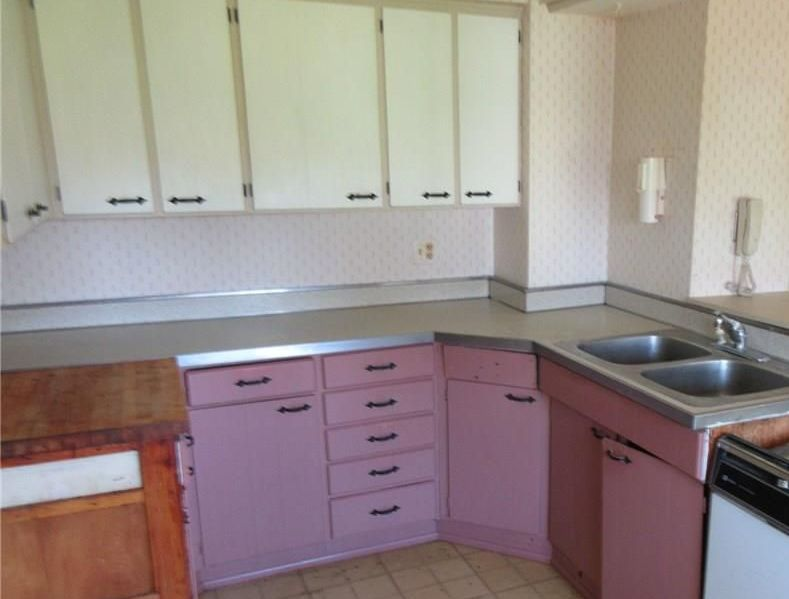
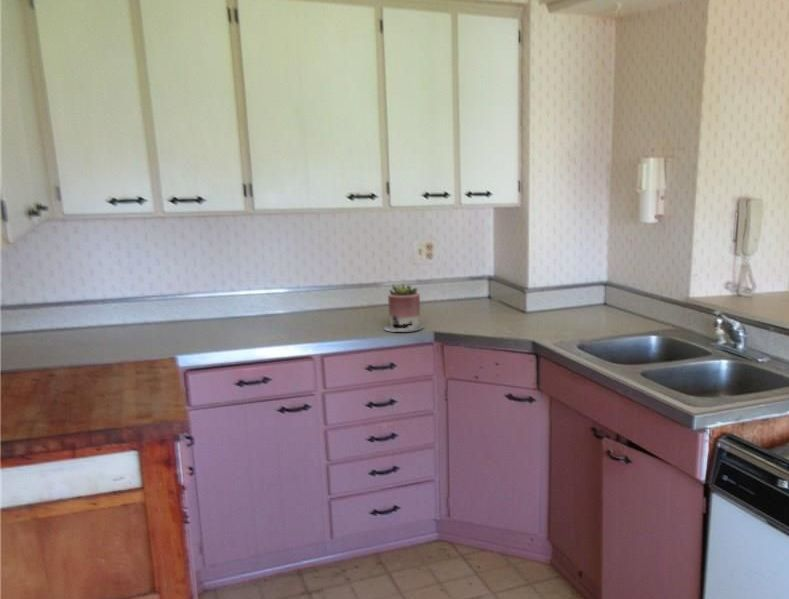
+ succulent planter (402, 306)
